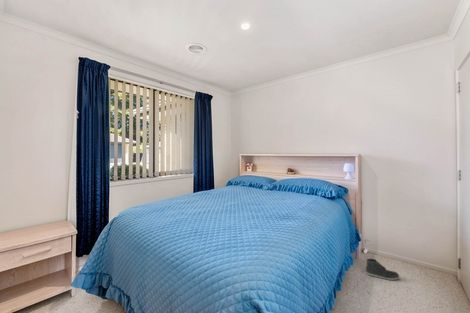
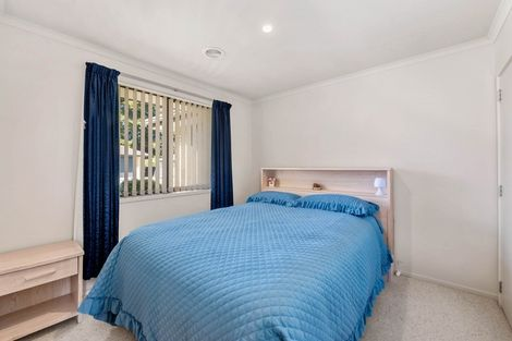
- sneaker (382, 268)
